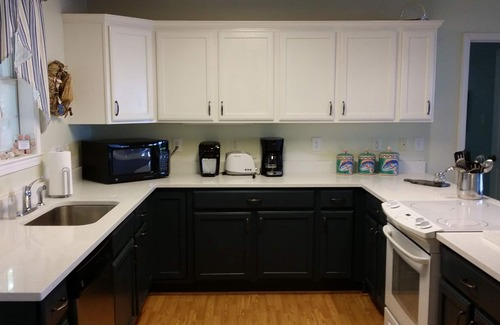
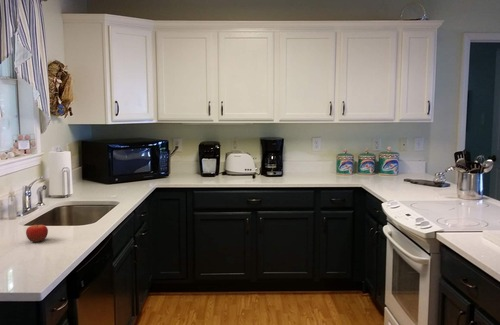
+ fruit (37, 231)
